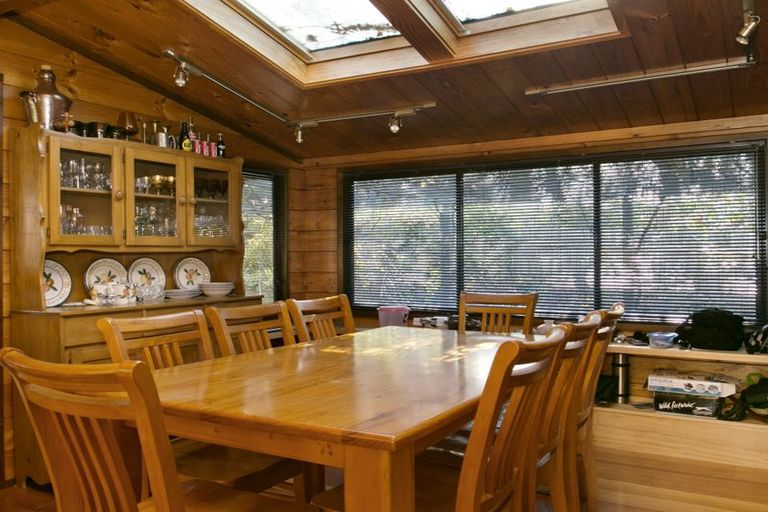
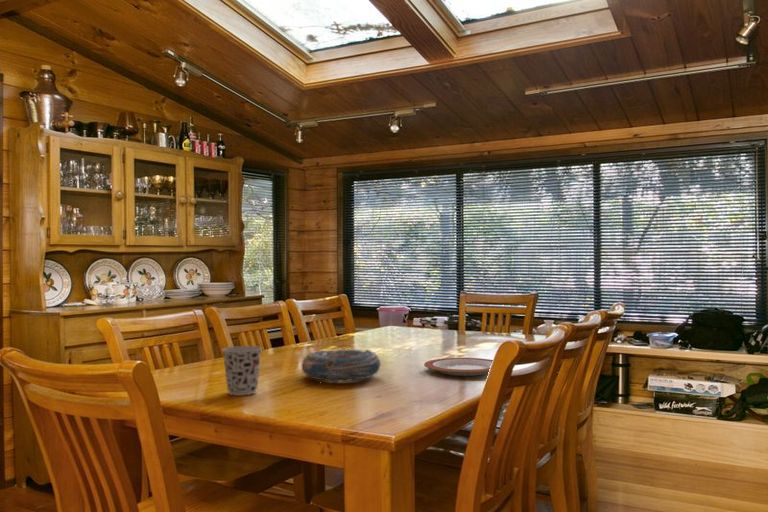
+ decorative bowl (341, 364)
+ cup (242, 370)
+ plate (464, 367)
